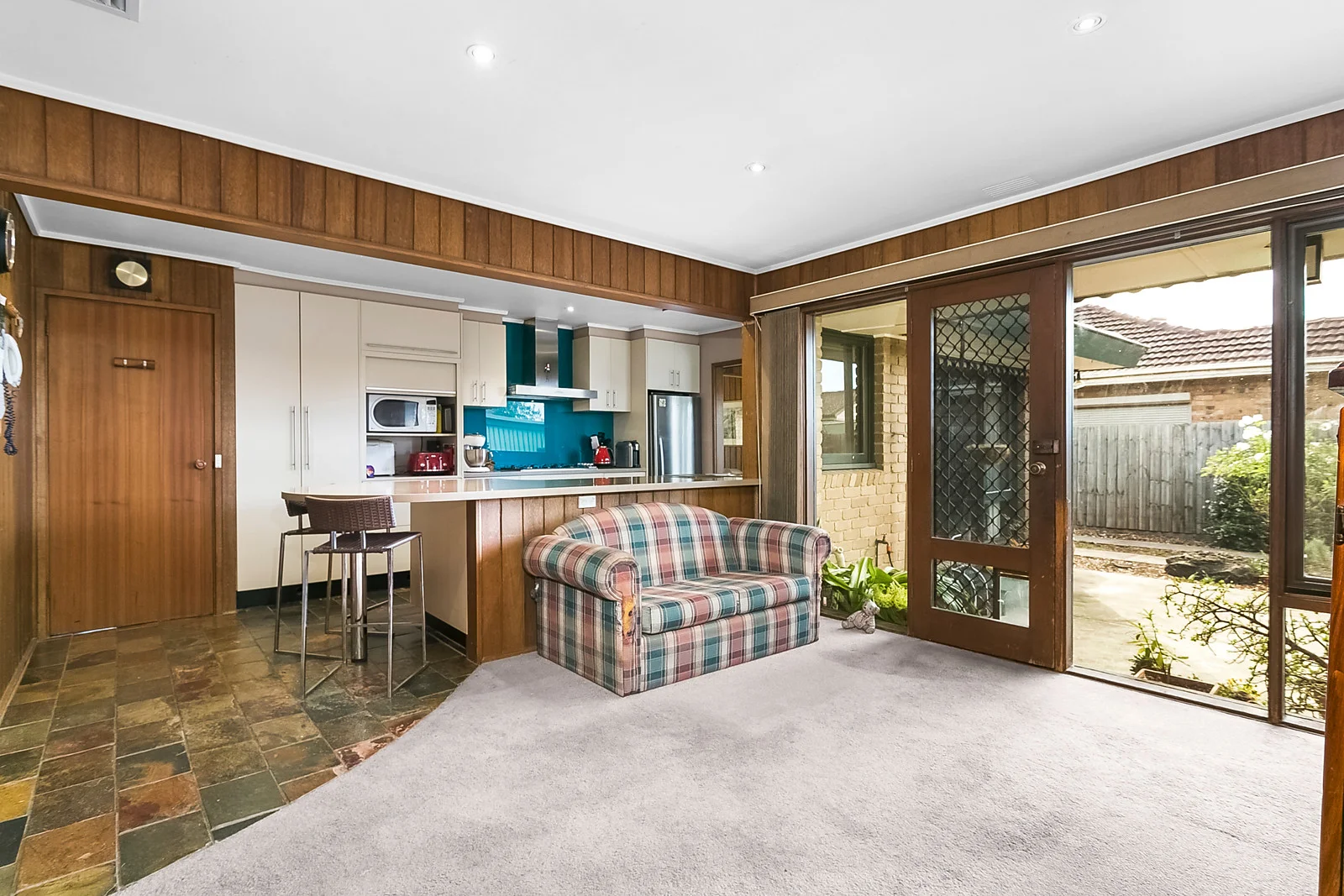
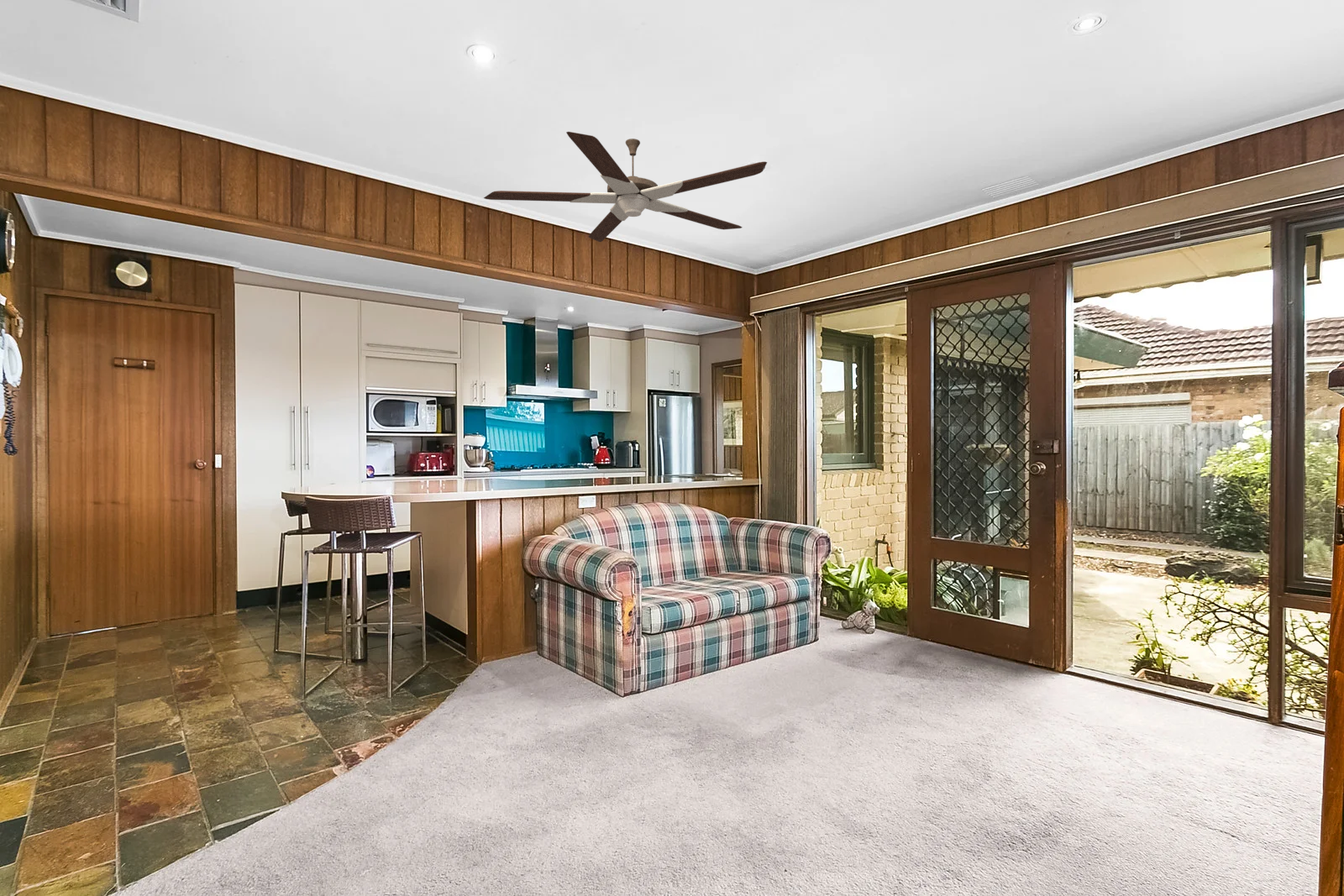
+ ceiling fan (621, 179)
